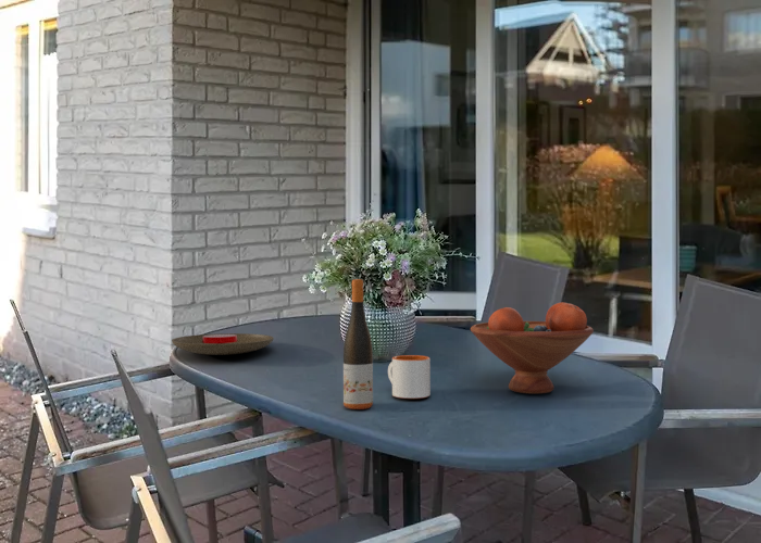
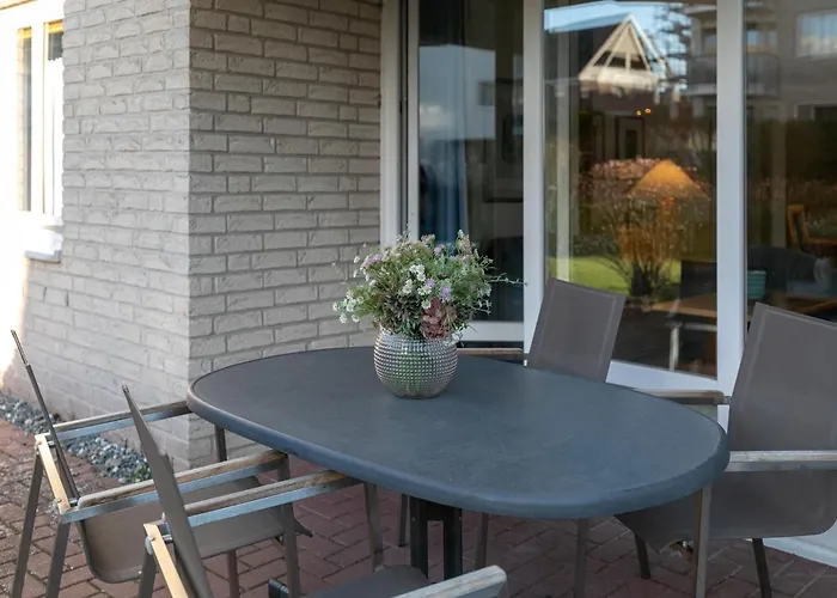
- mug (407, 376)
- fruit bowl (531, 345)
- wine bottle (358, 342)
- plate (223, 344)
